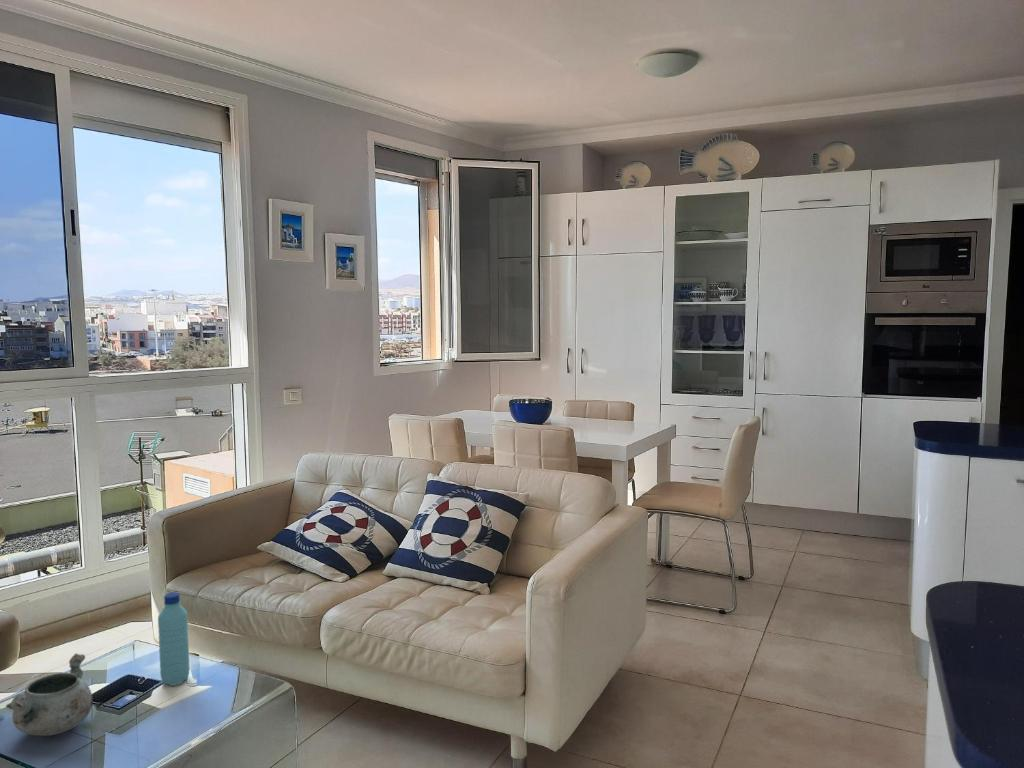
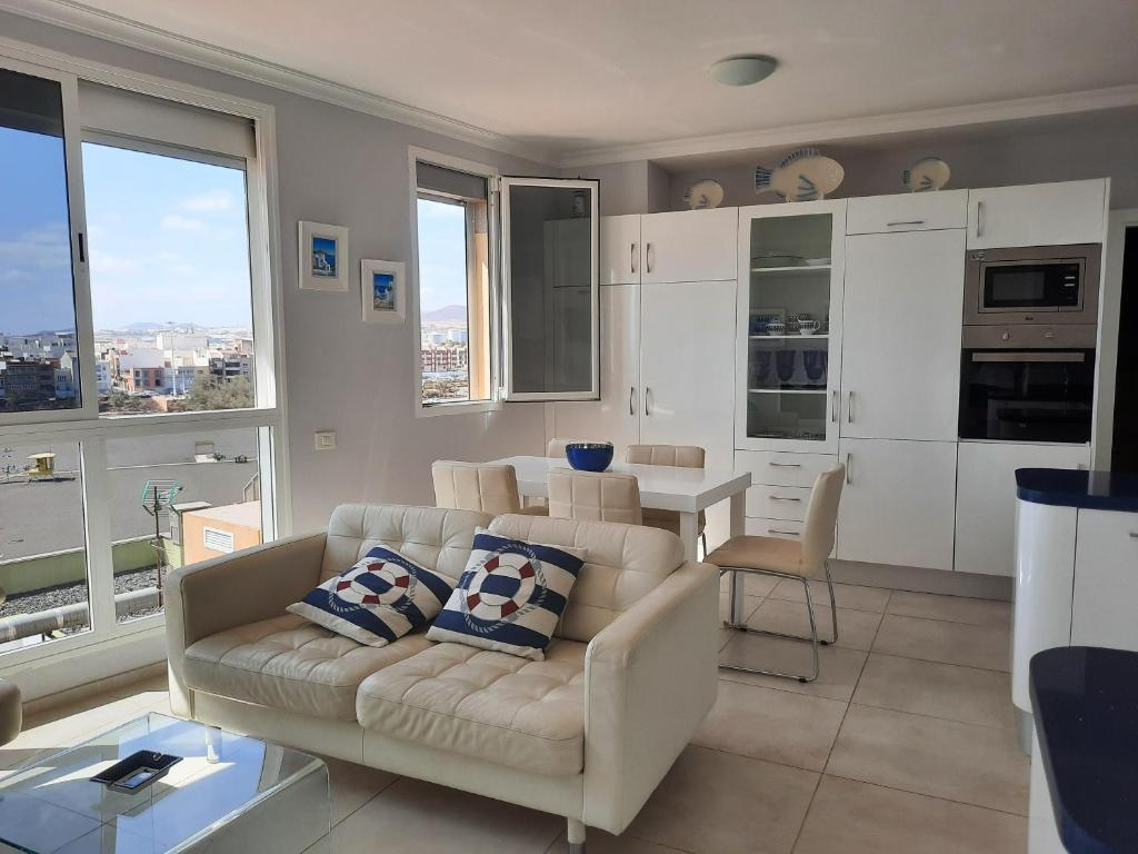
- water bottle (173, 638)
- decorative bowl (51, 701)
